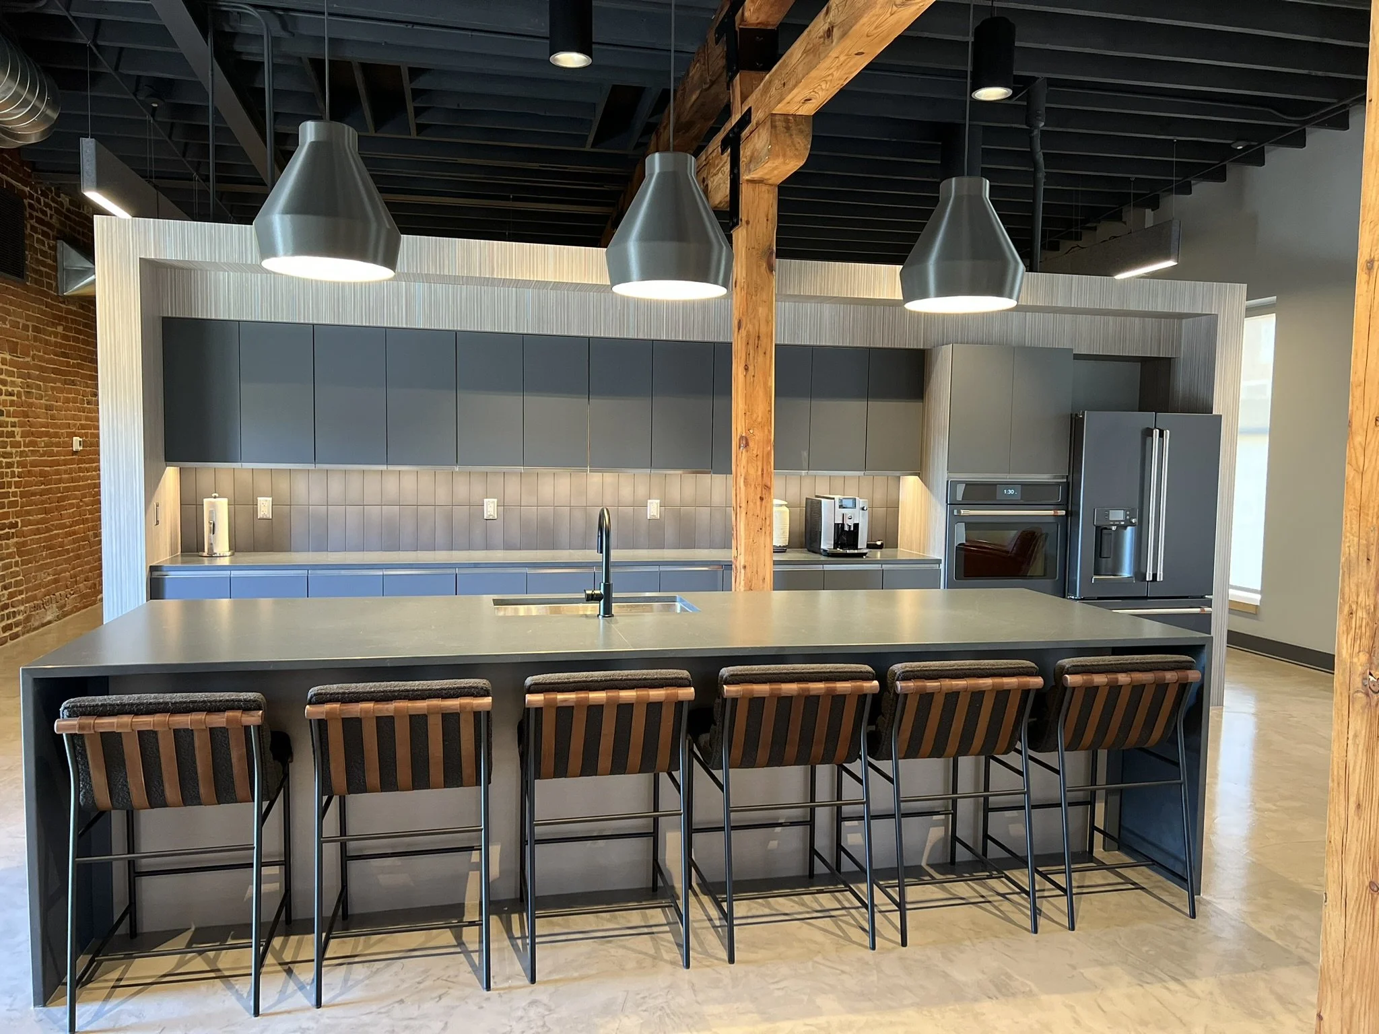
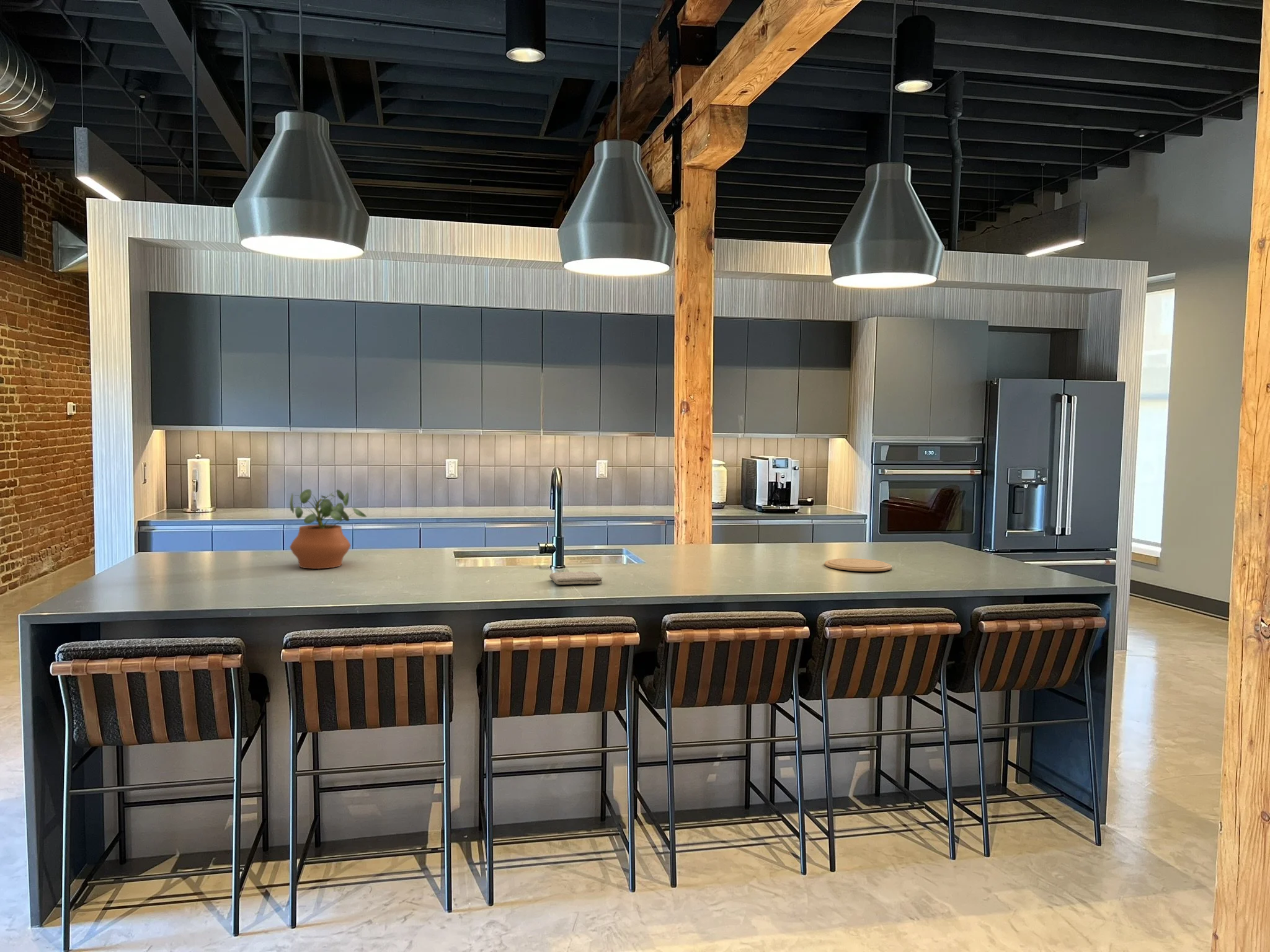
+ plate (858, 564)
+ potted plant (328, 527)
+ washcloth (576, 578)
